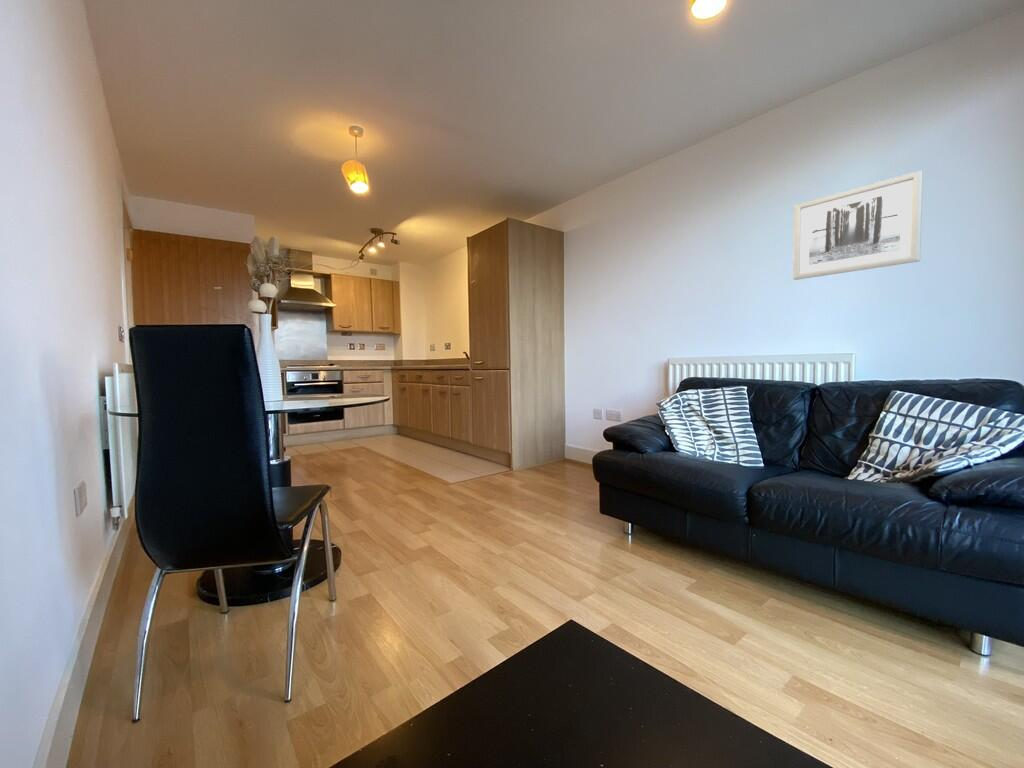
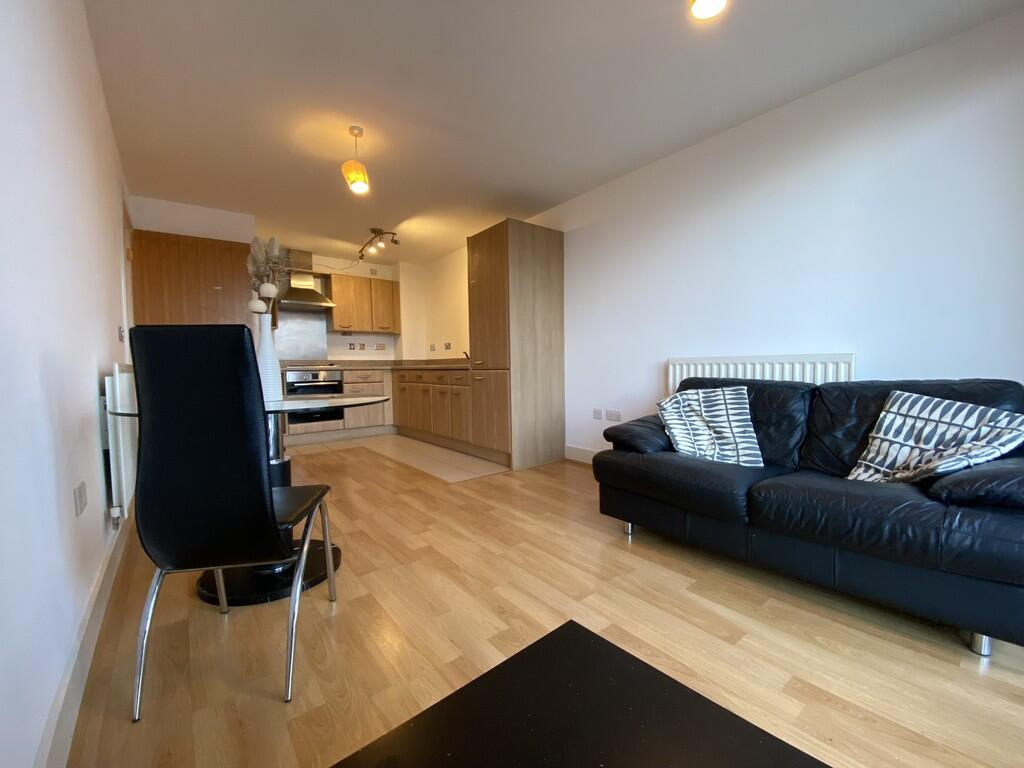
- wall art (851, 230)
